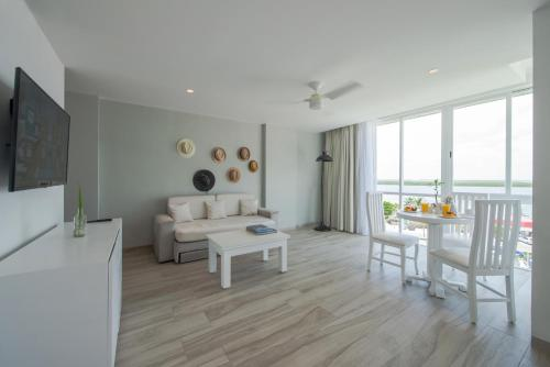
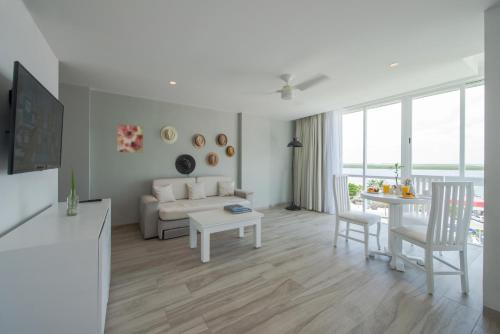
+ wall art (130, 139)
